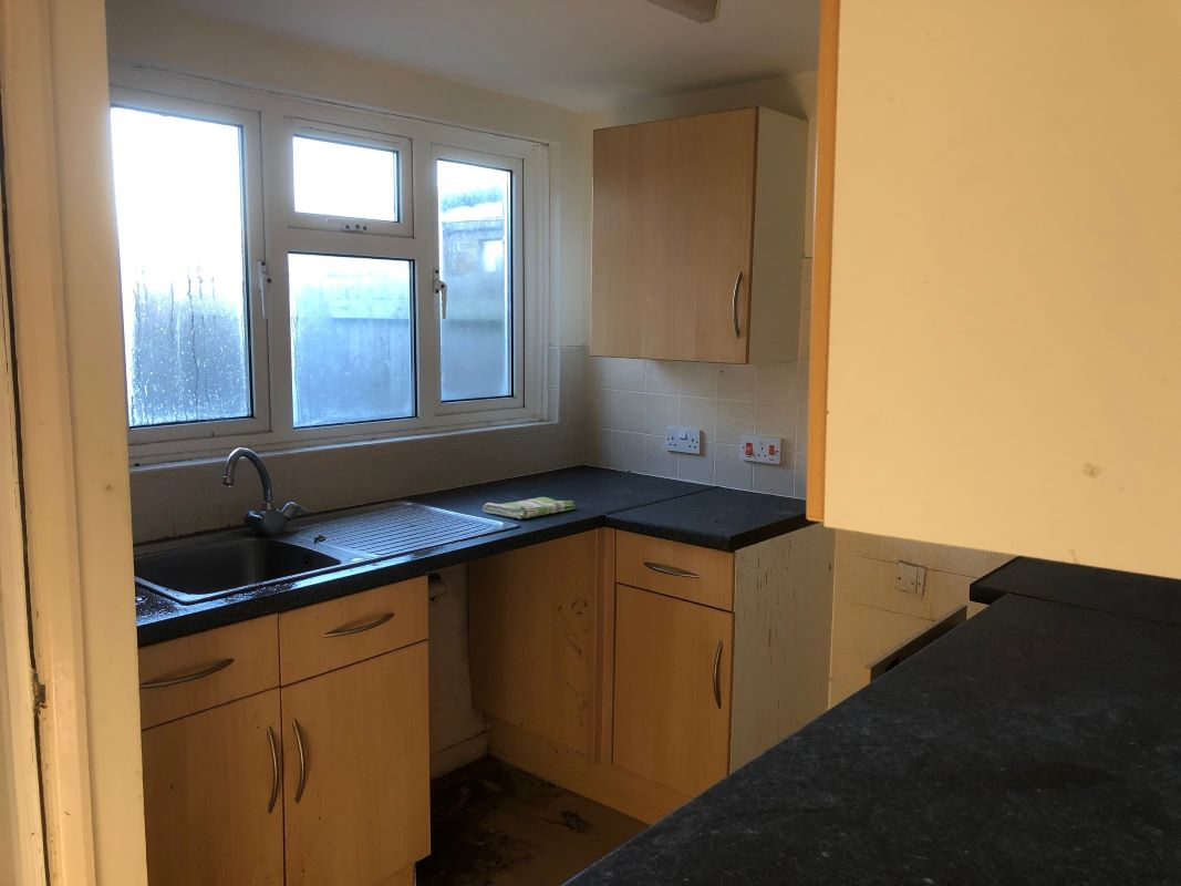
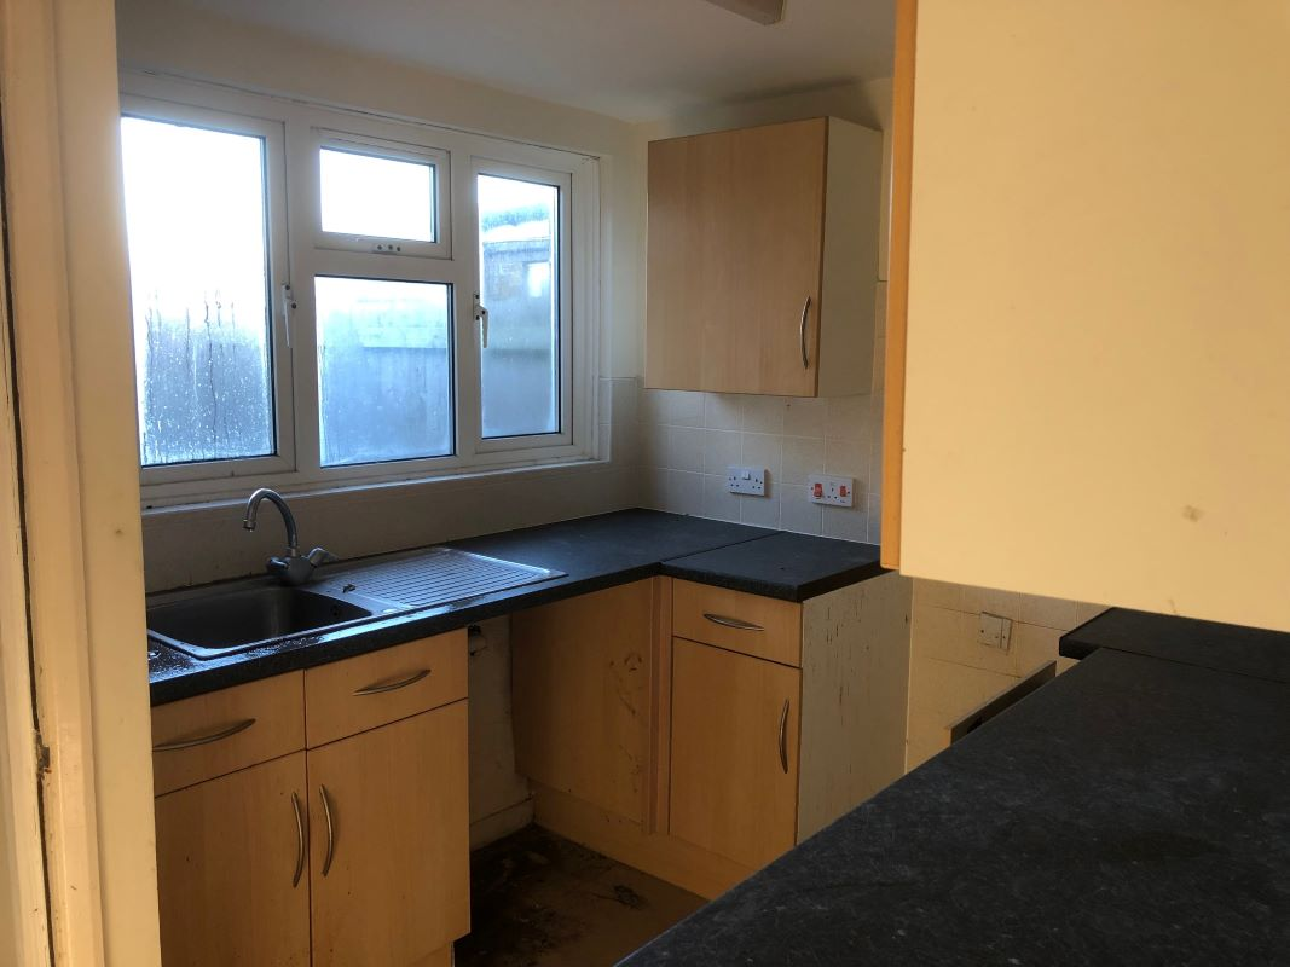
- dish towel (529, 505)
